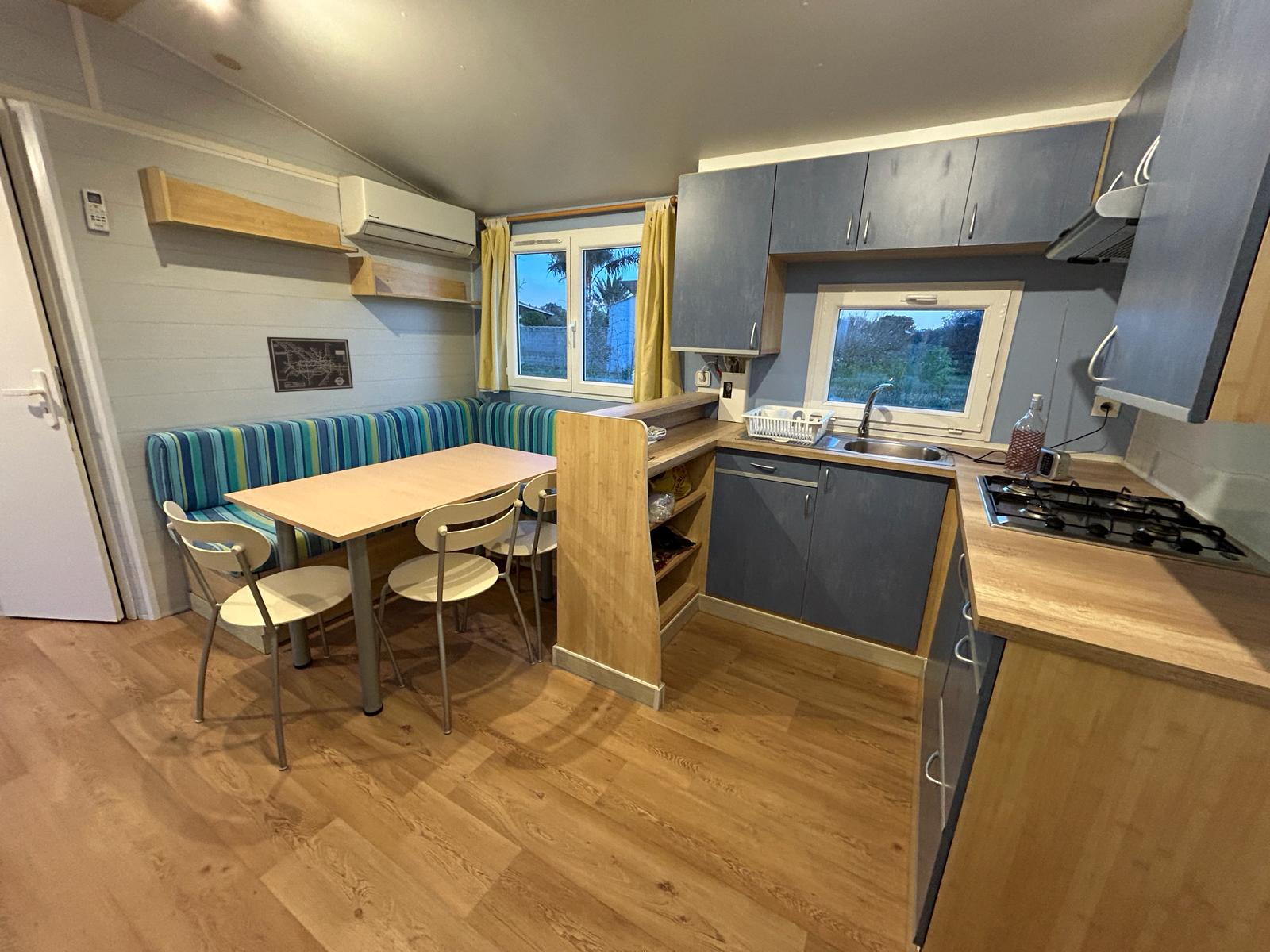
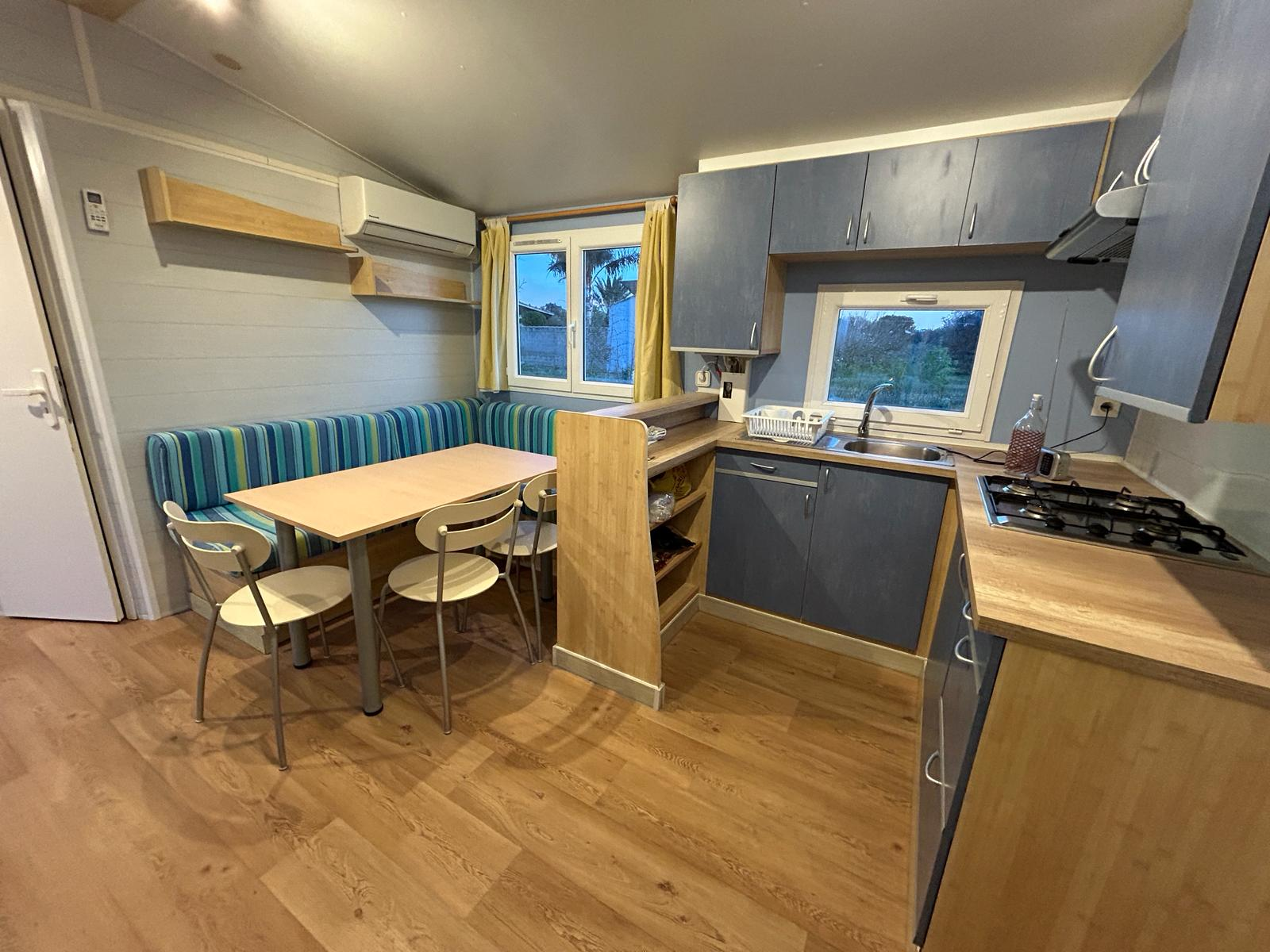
- wall art (313, 364)
